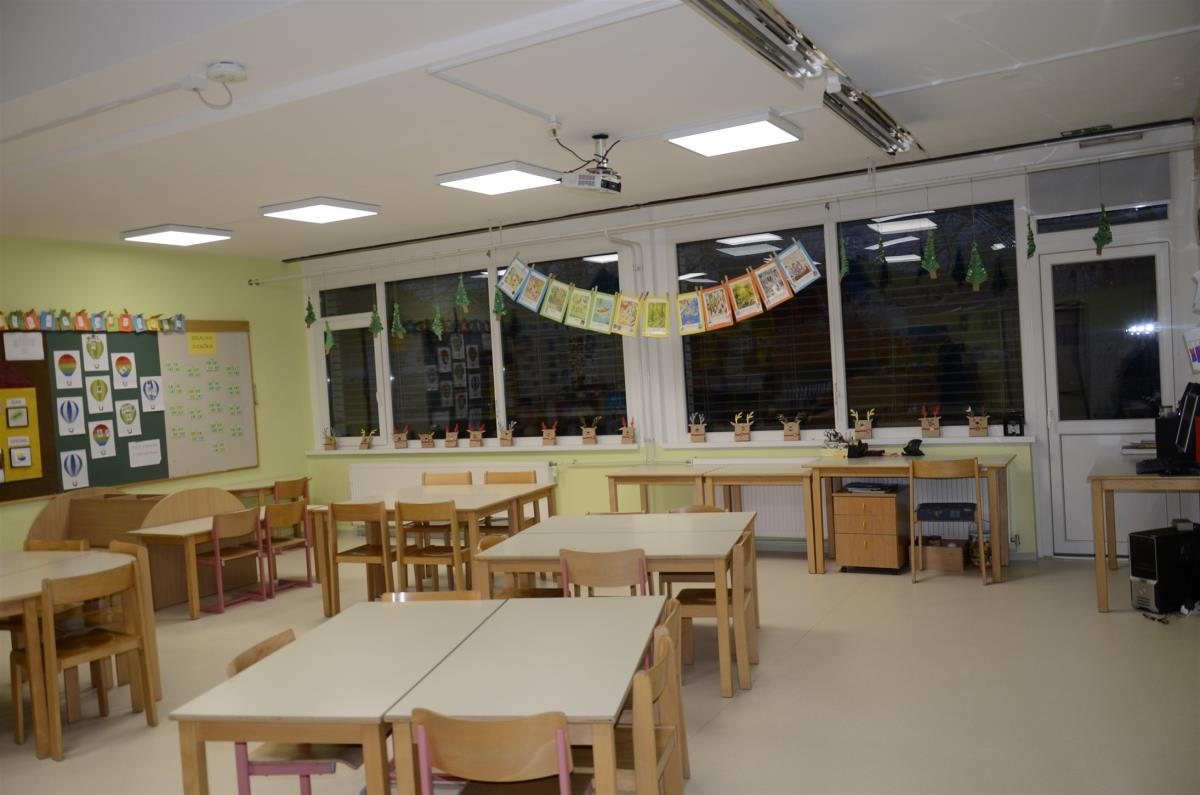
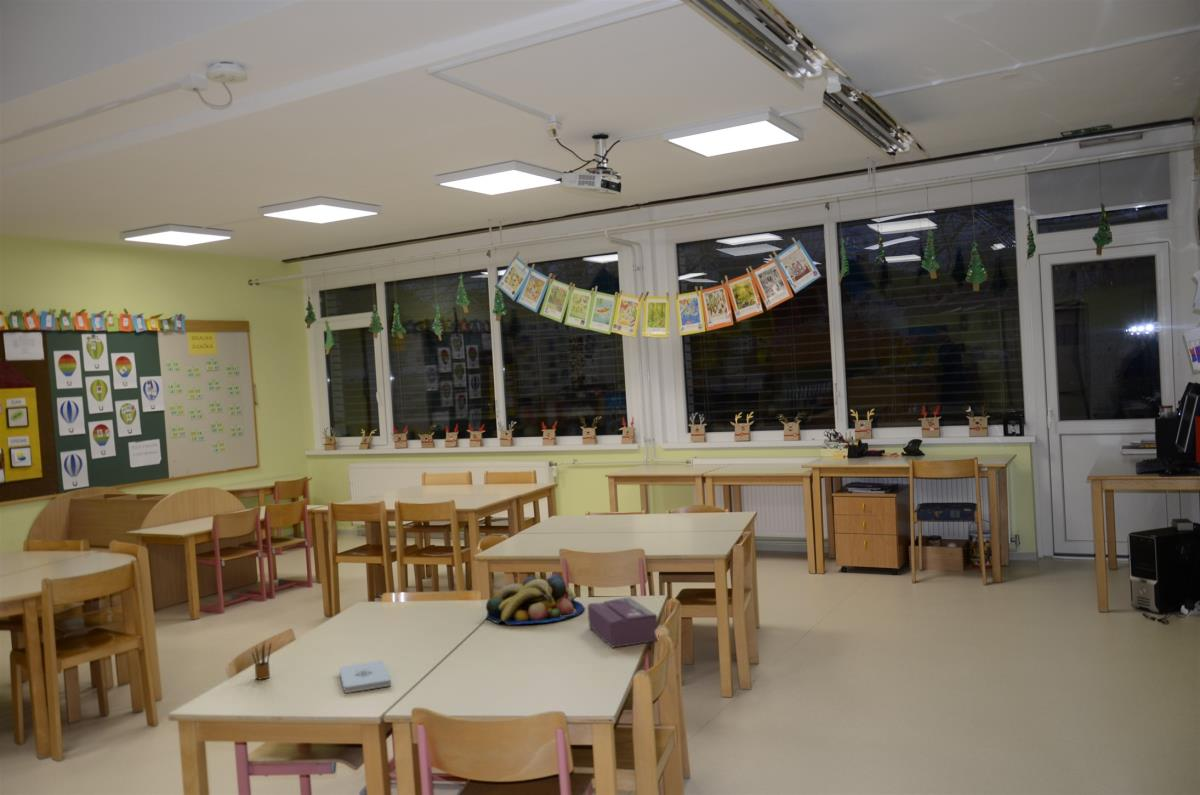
+ pencil box (262, 660)
+ notepad (364, 675)
+ fruit bowl (535, 595)
+ tissue box (621, 621)
